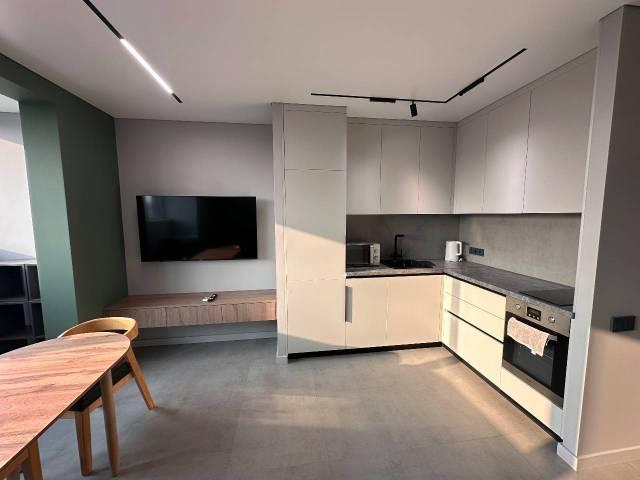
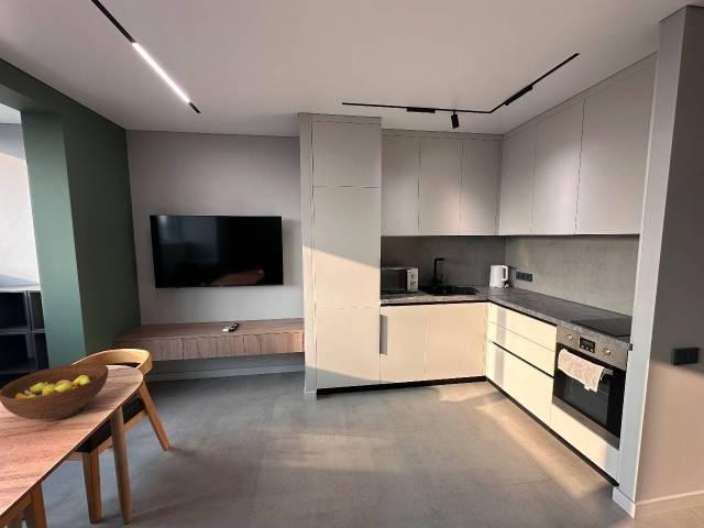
+ fruit bowl (59, 396)
